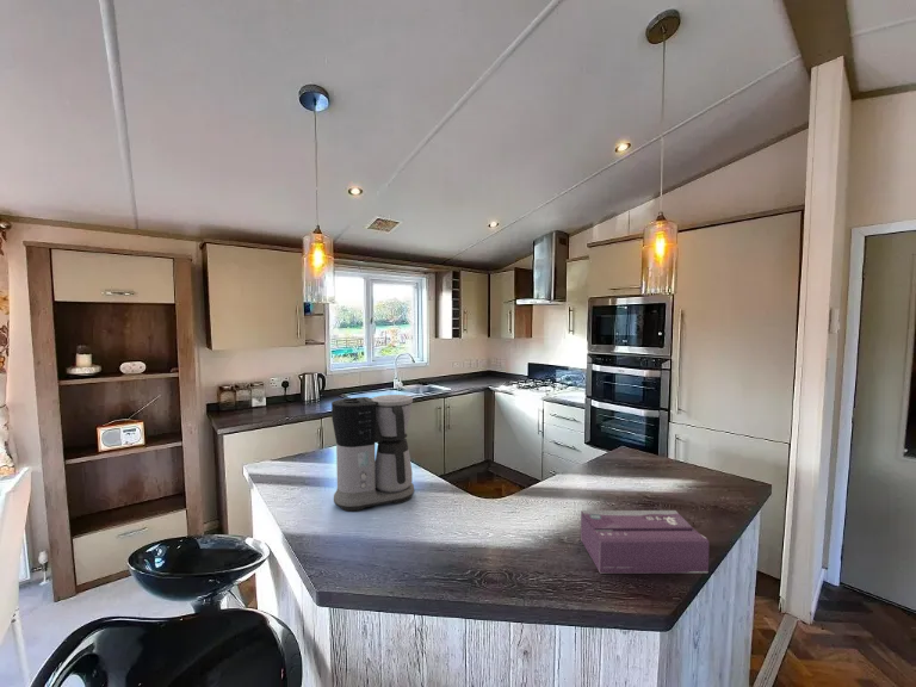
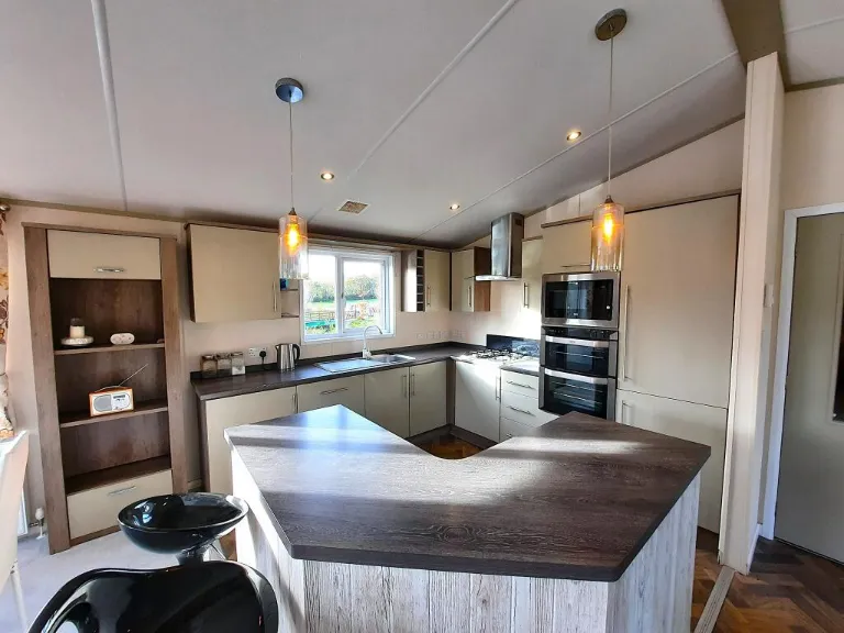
- tissue box (639, 539)
- coffee maker (377, 450)
